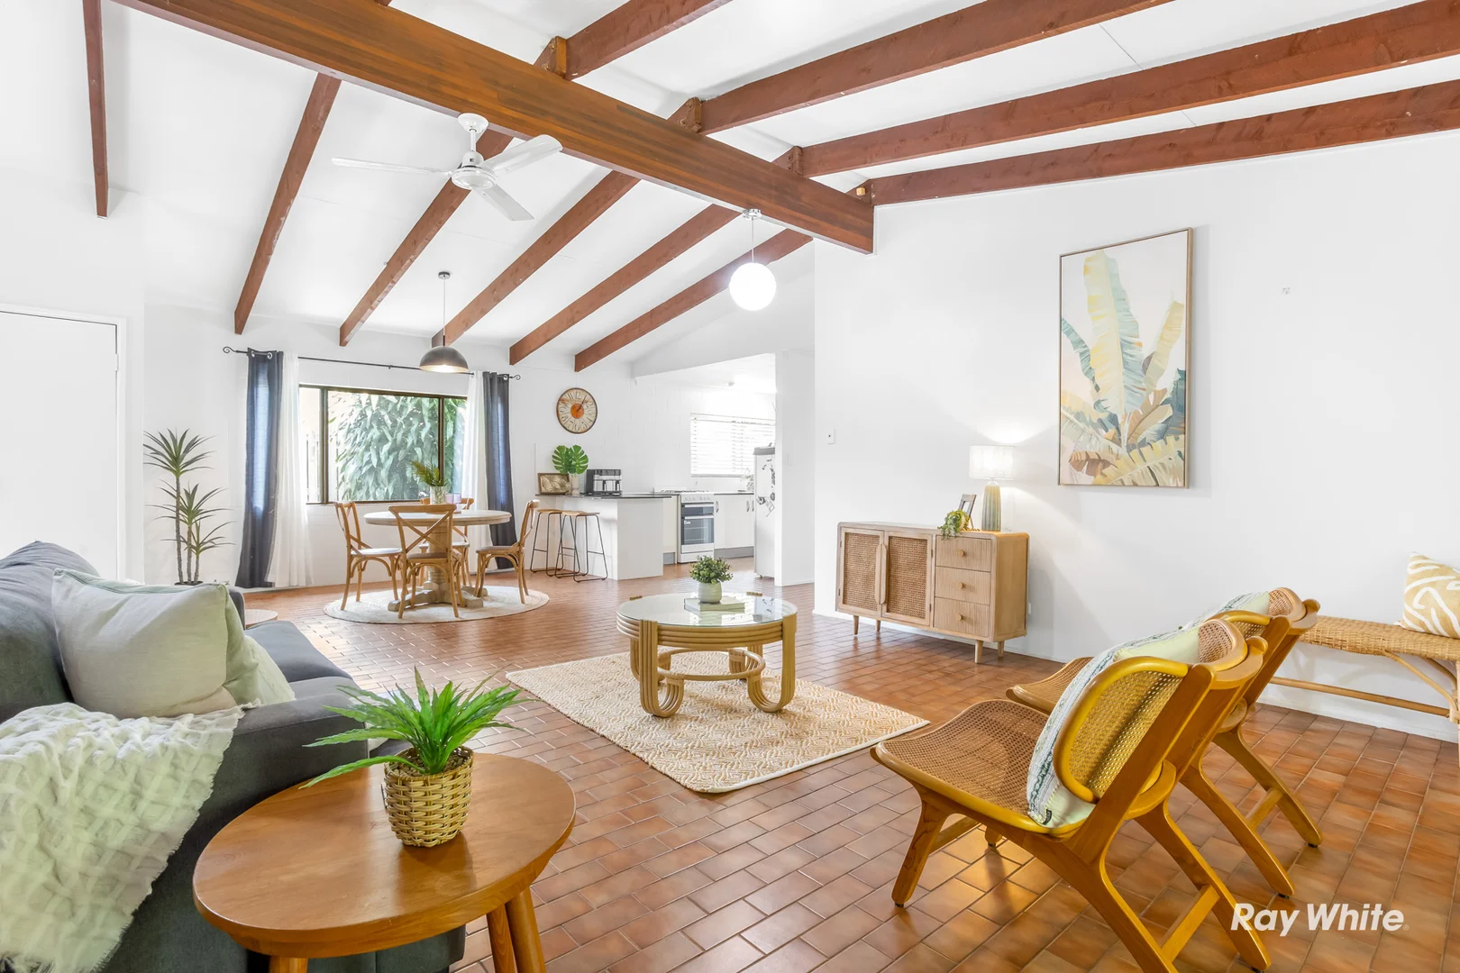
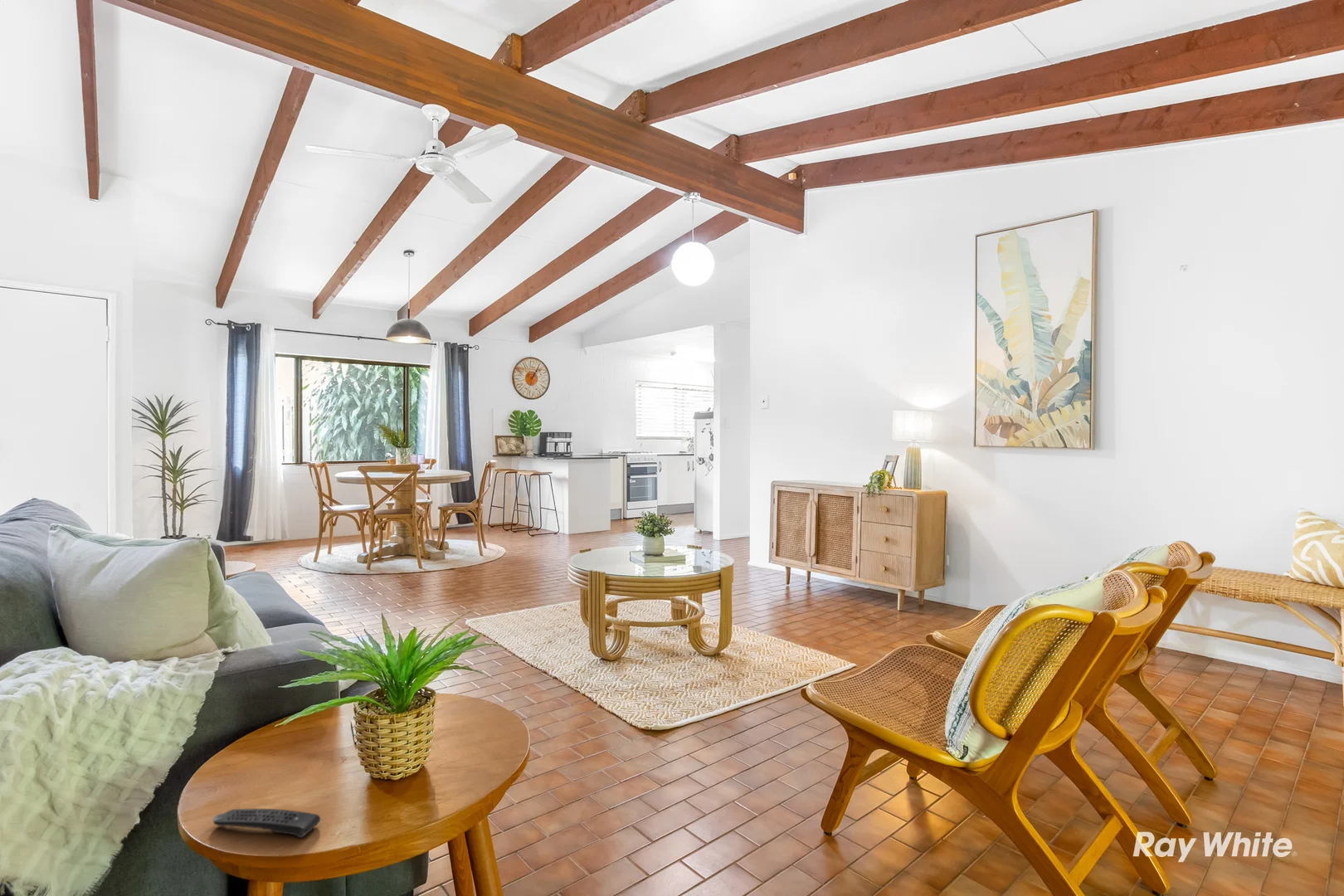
+ remote control (263, 821)
